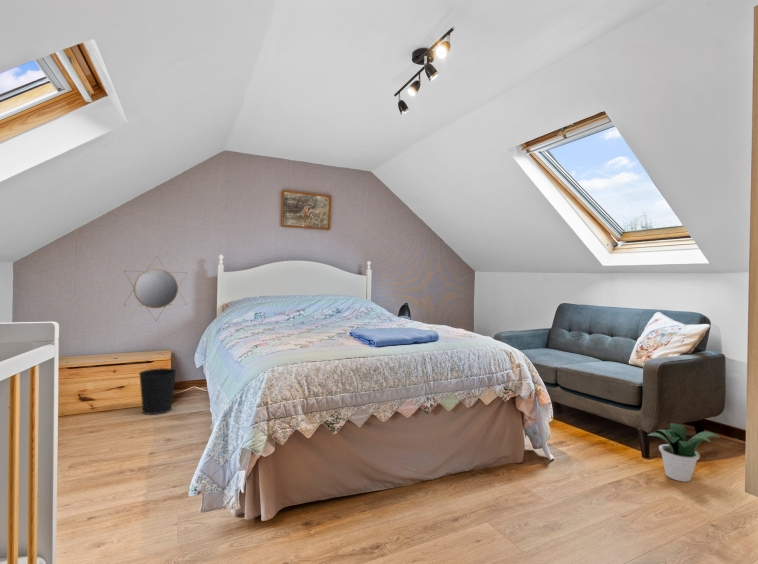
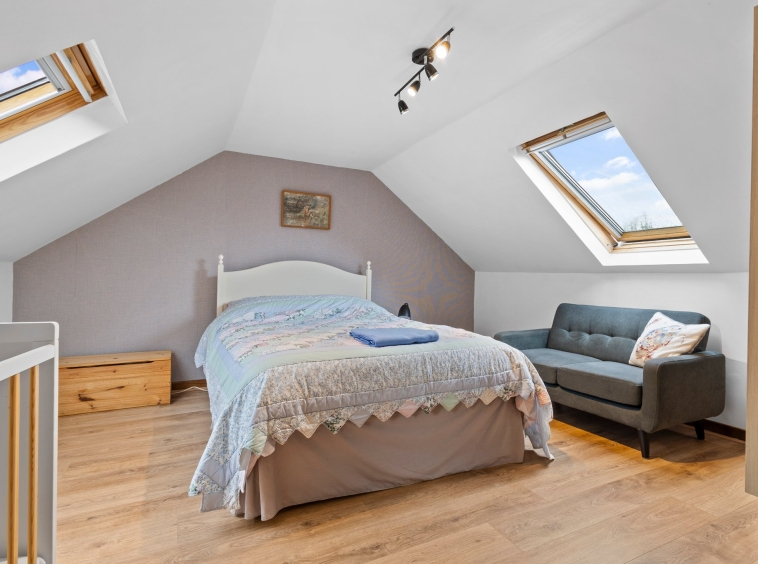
- home mirror (156, 288)
- potted plant (683, 453)
- wastebasket (157, 391)
